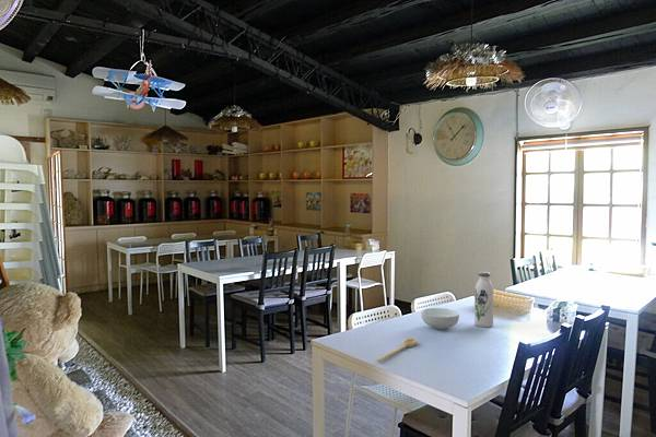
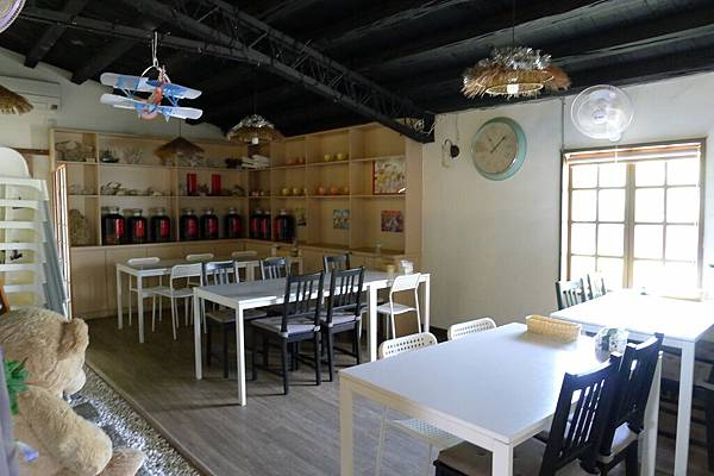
- cereal bowl (440, 319)
- spoon (397, 350)
- water bottle (483, 298)
